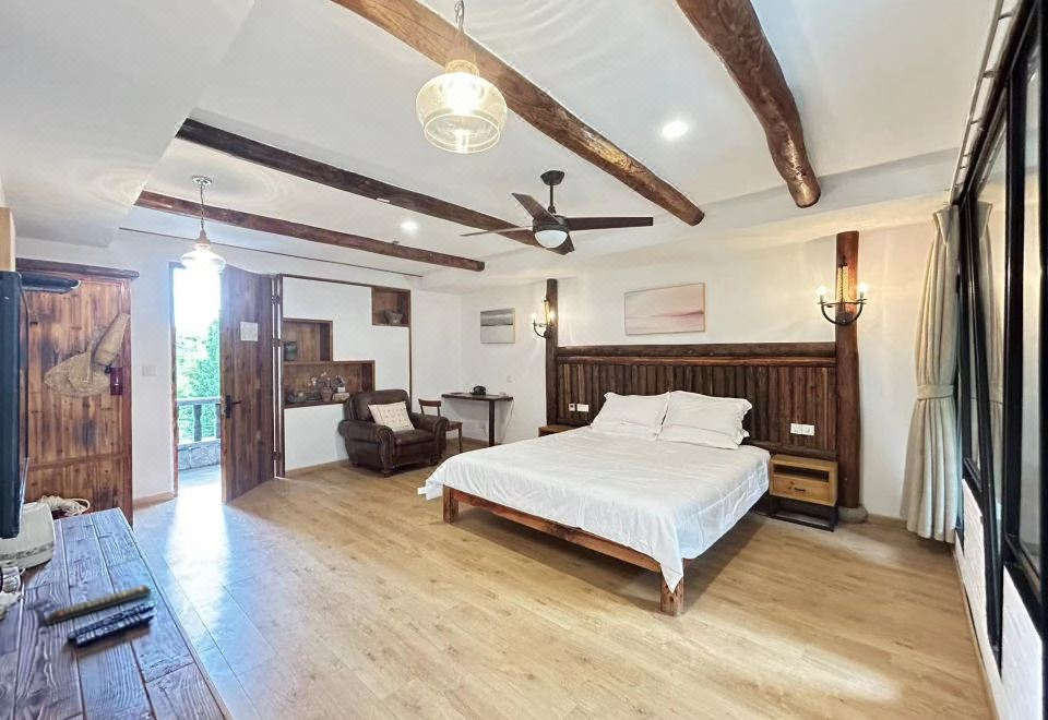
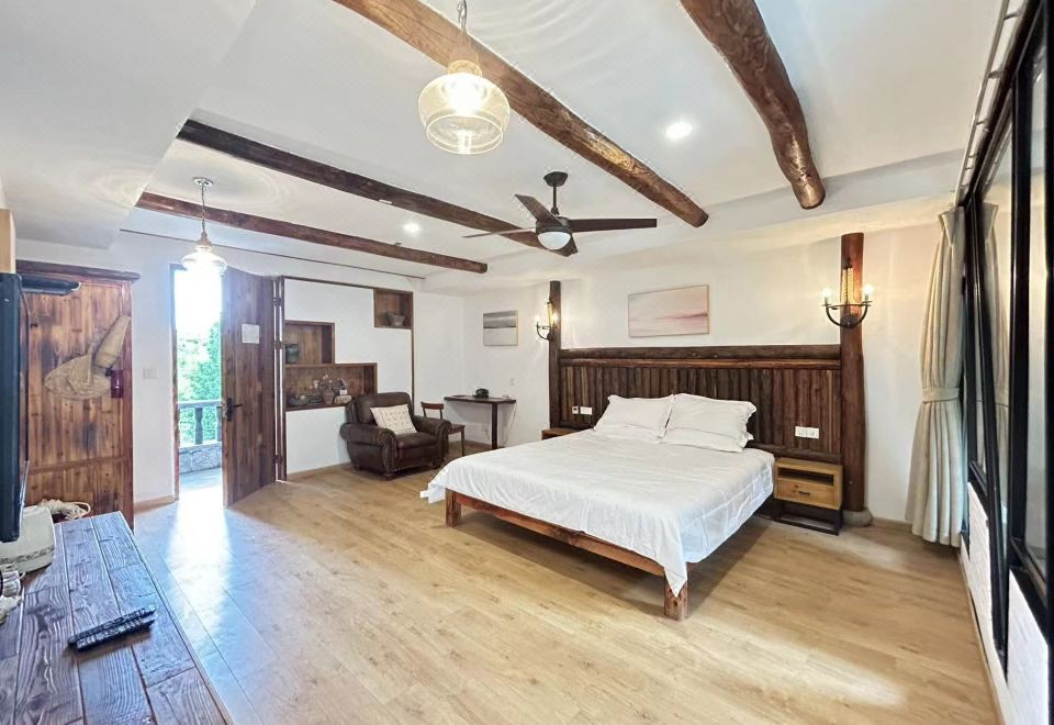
- remote control (102, 603)
